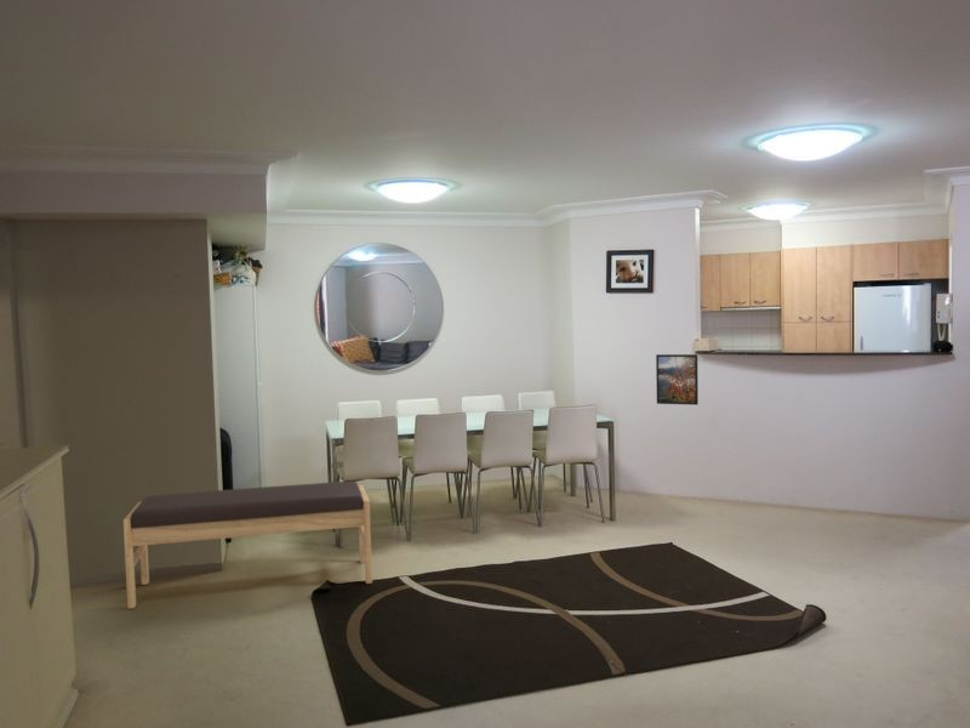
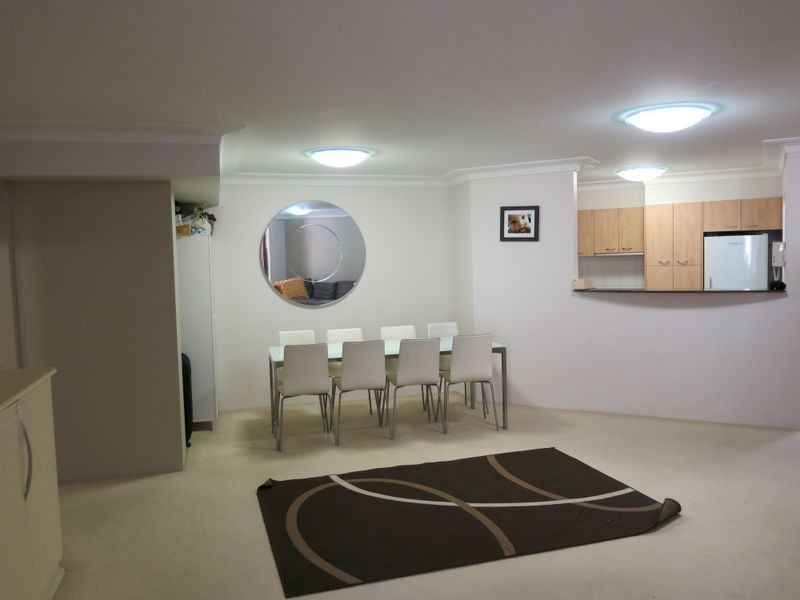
- bench (252, 535)
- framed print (677, 379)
